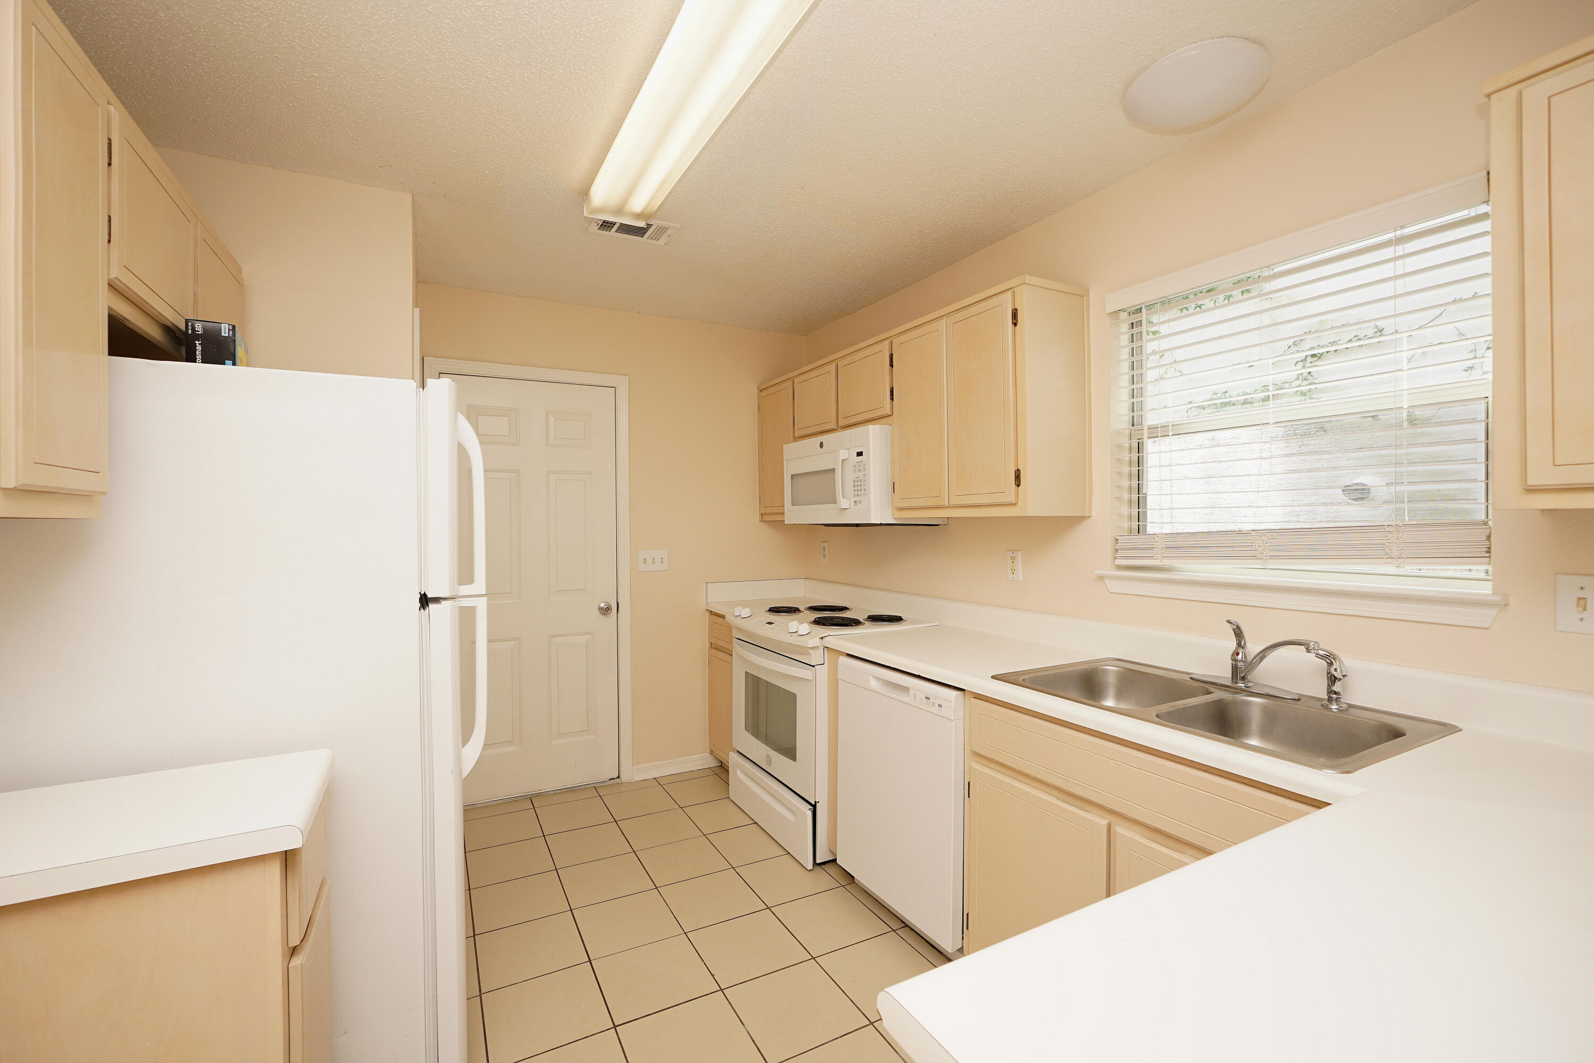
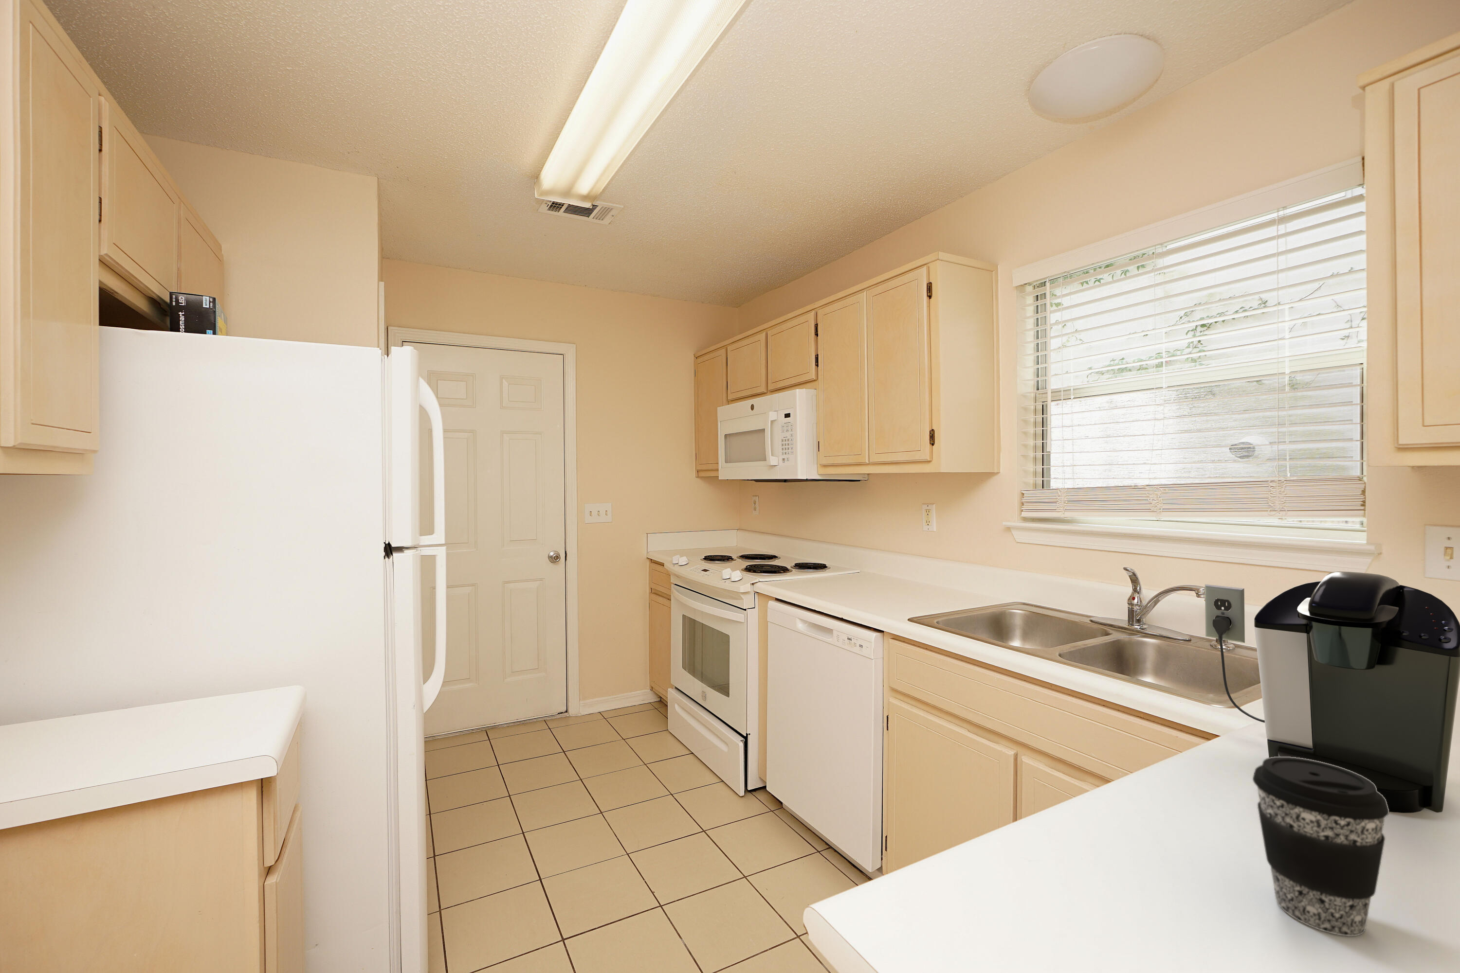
+ coffee cup (1318, 843)
+ coffee maker (1301, 666)
